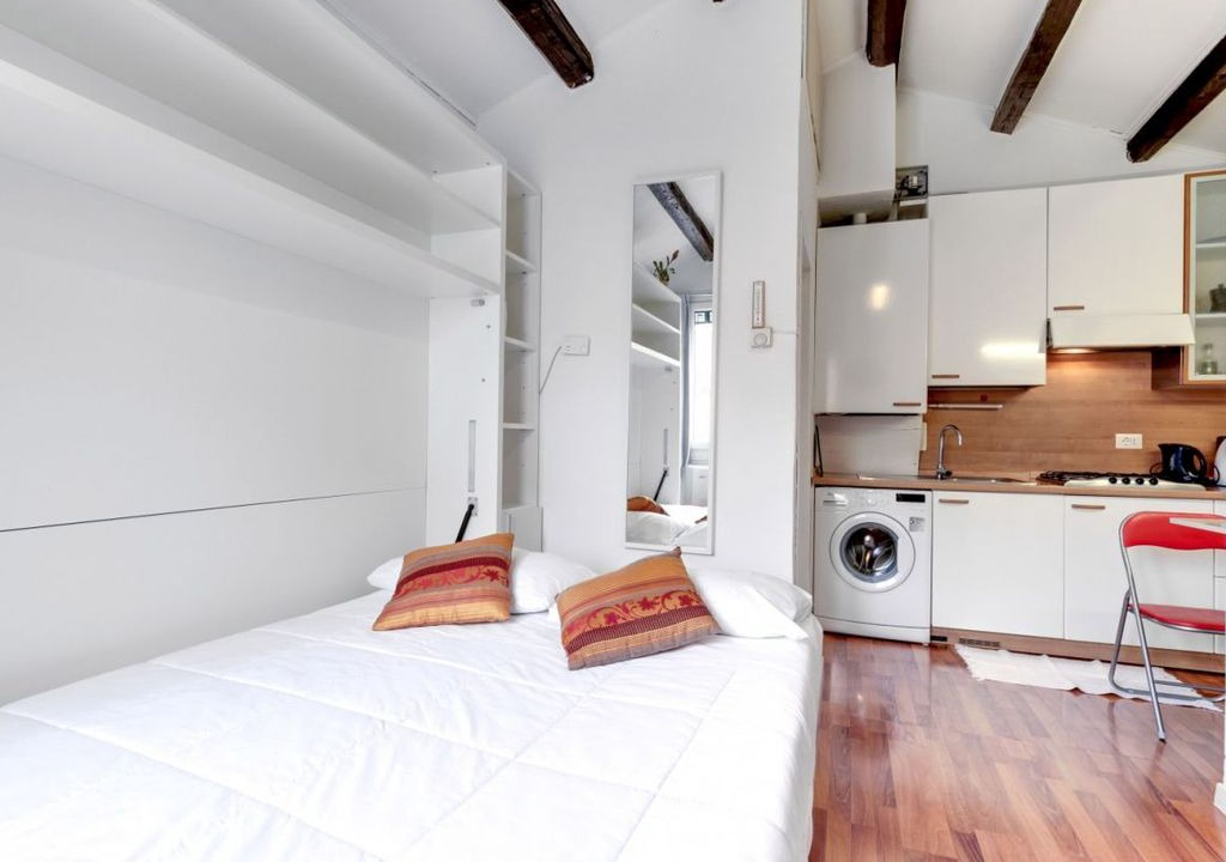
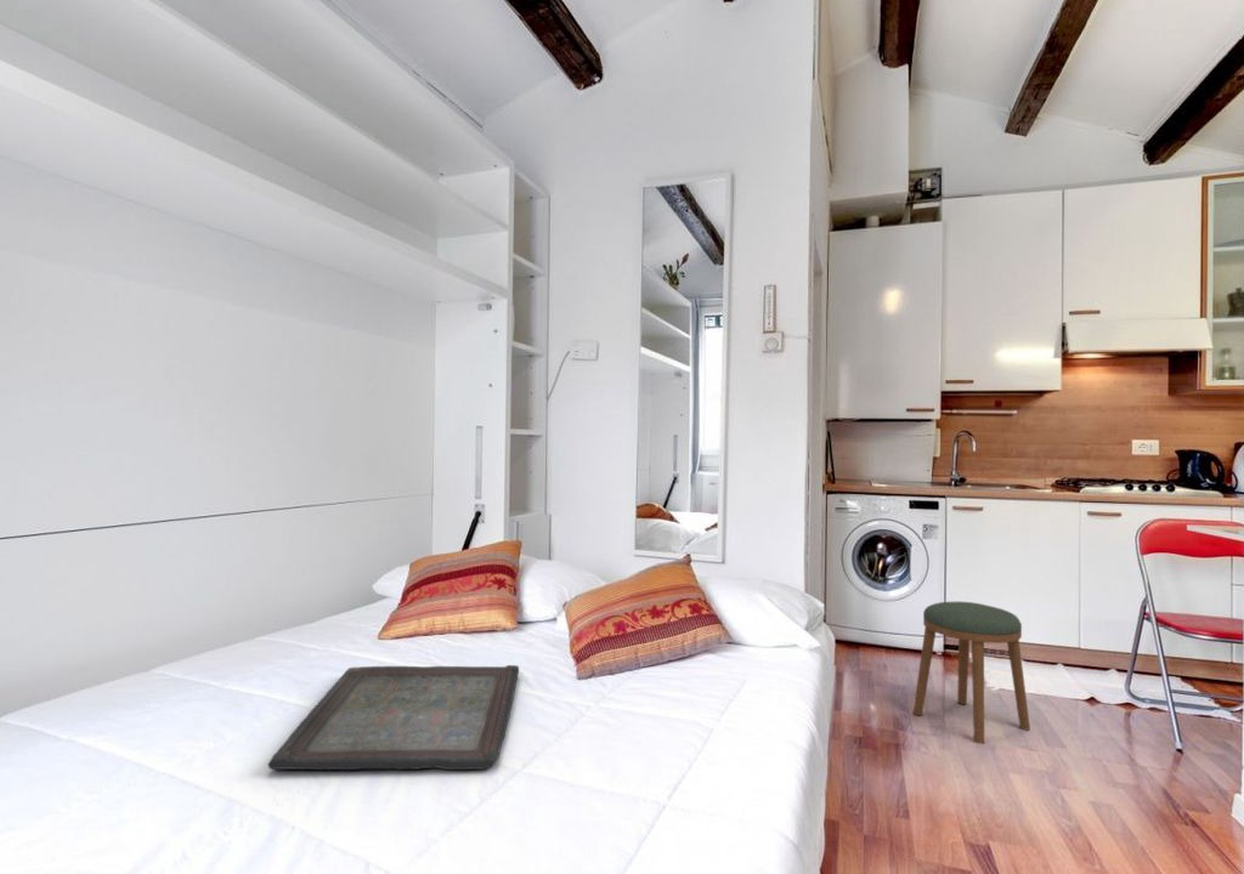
+ stool (972, 664)
+ serving tray (411, 709)
